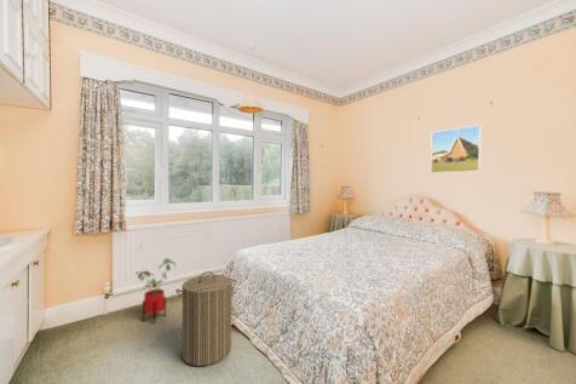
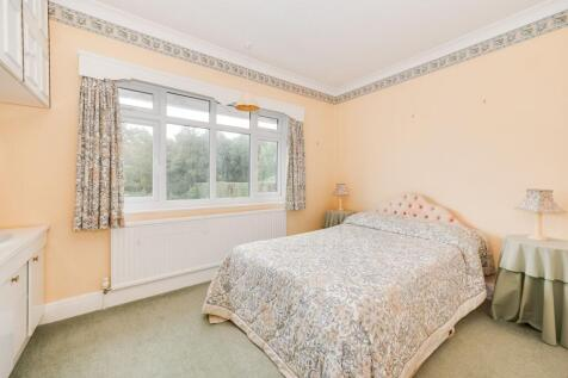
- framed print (454, 150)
- house plant (157, 288)
- laundry hamper (207, 310)
